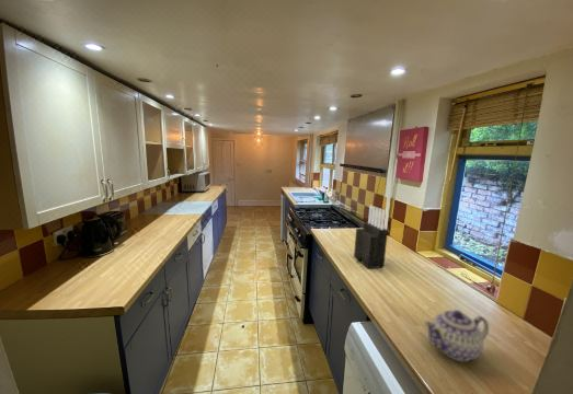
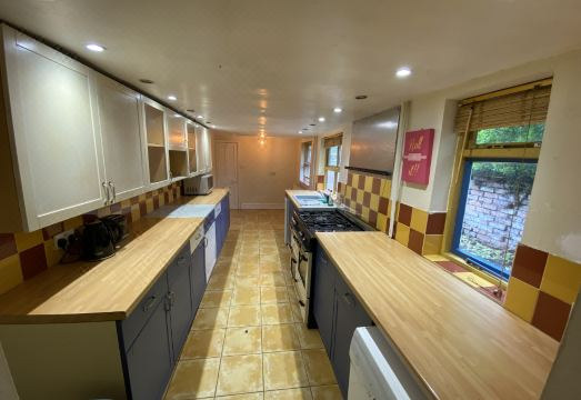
- teapot (456, 331)
- knife block (368, 235)
